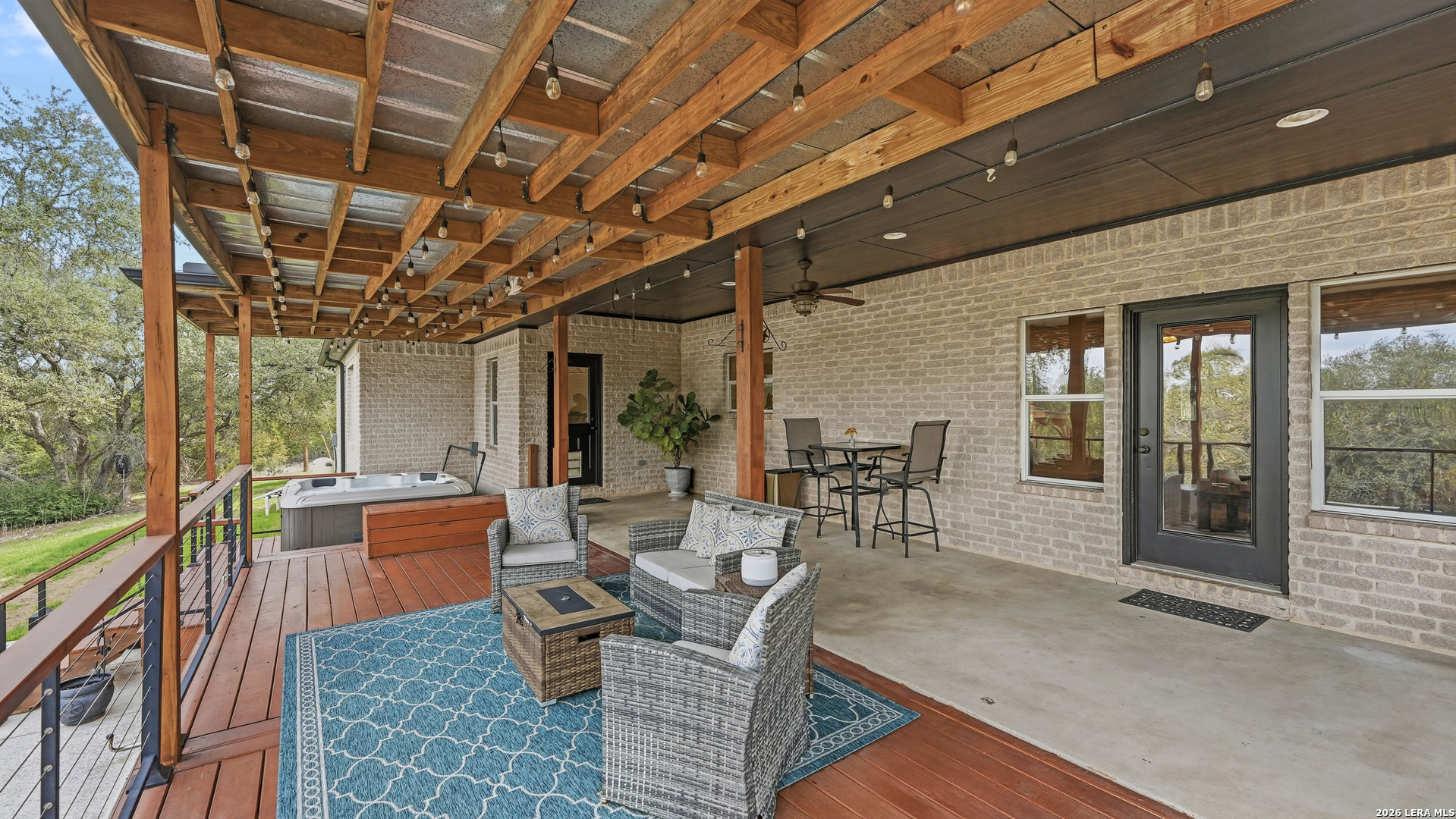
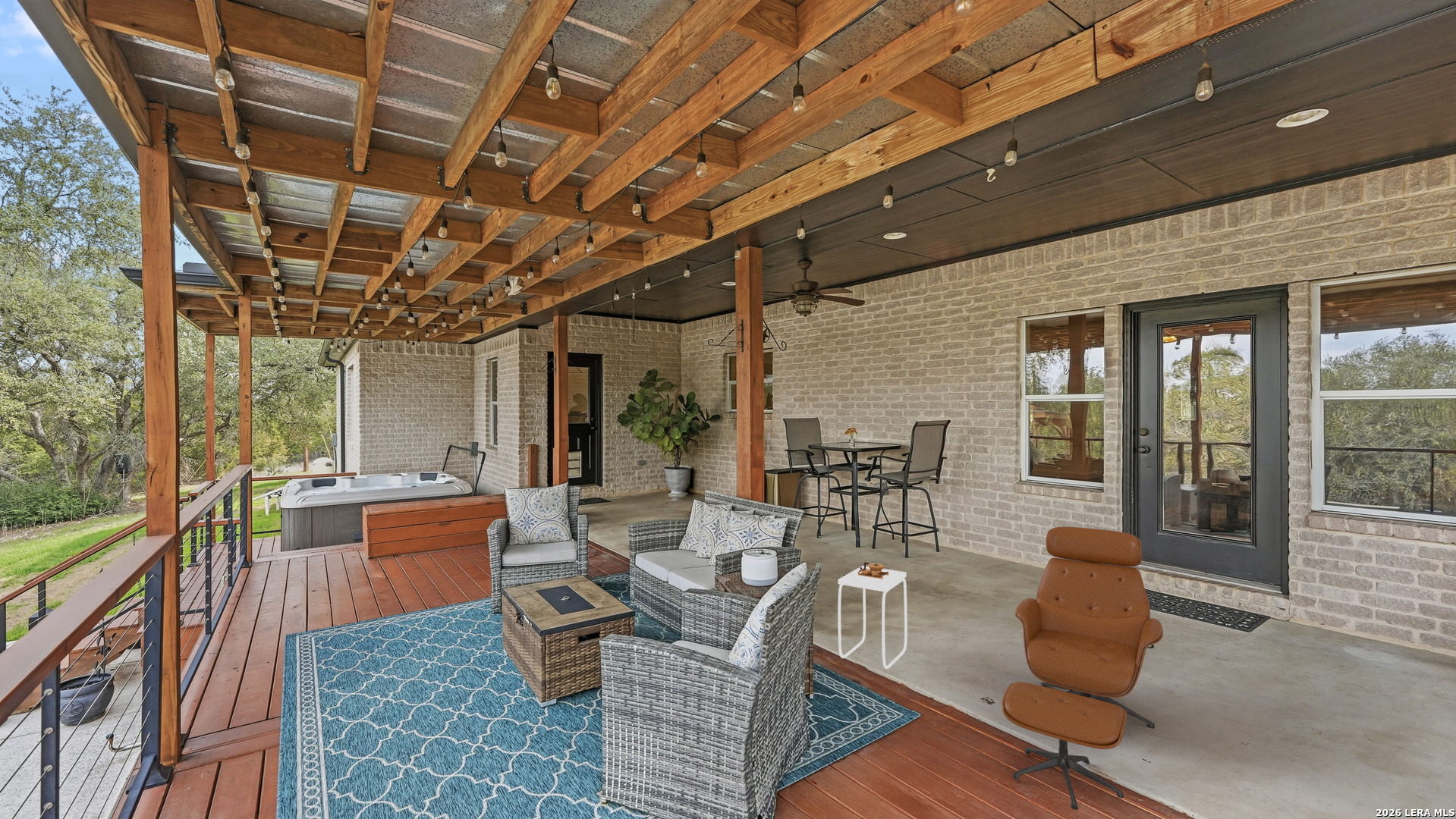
+ side table (865, 610)
+ lounge chair (1078, 640)
